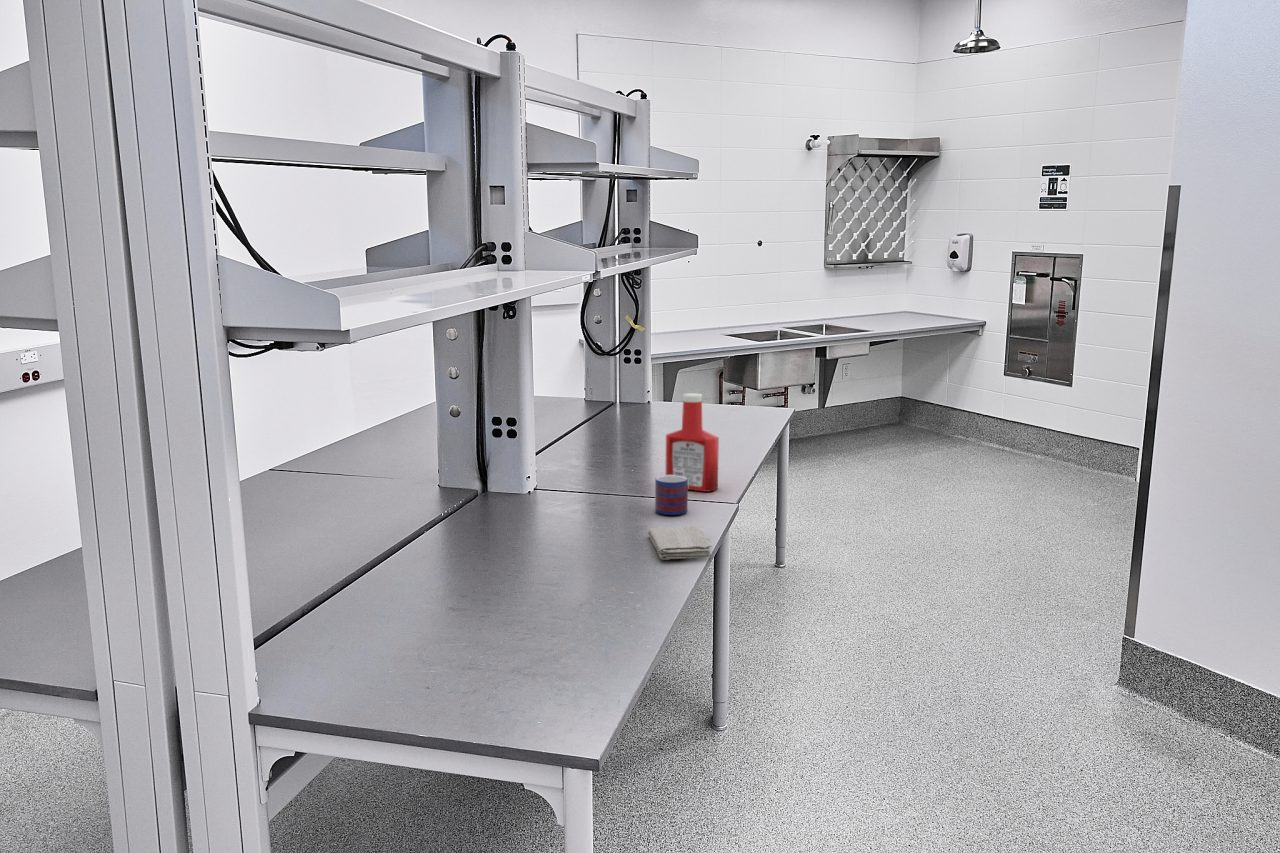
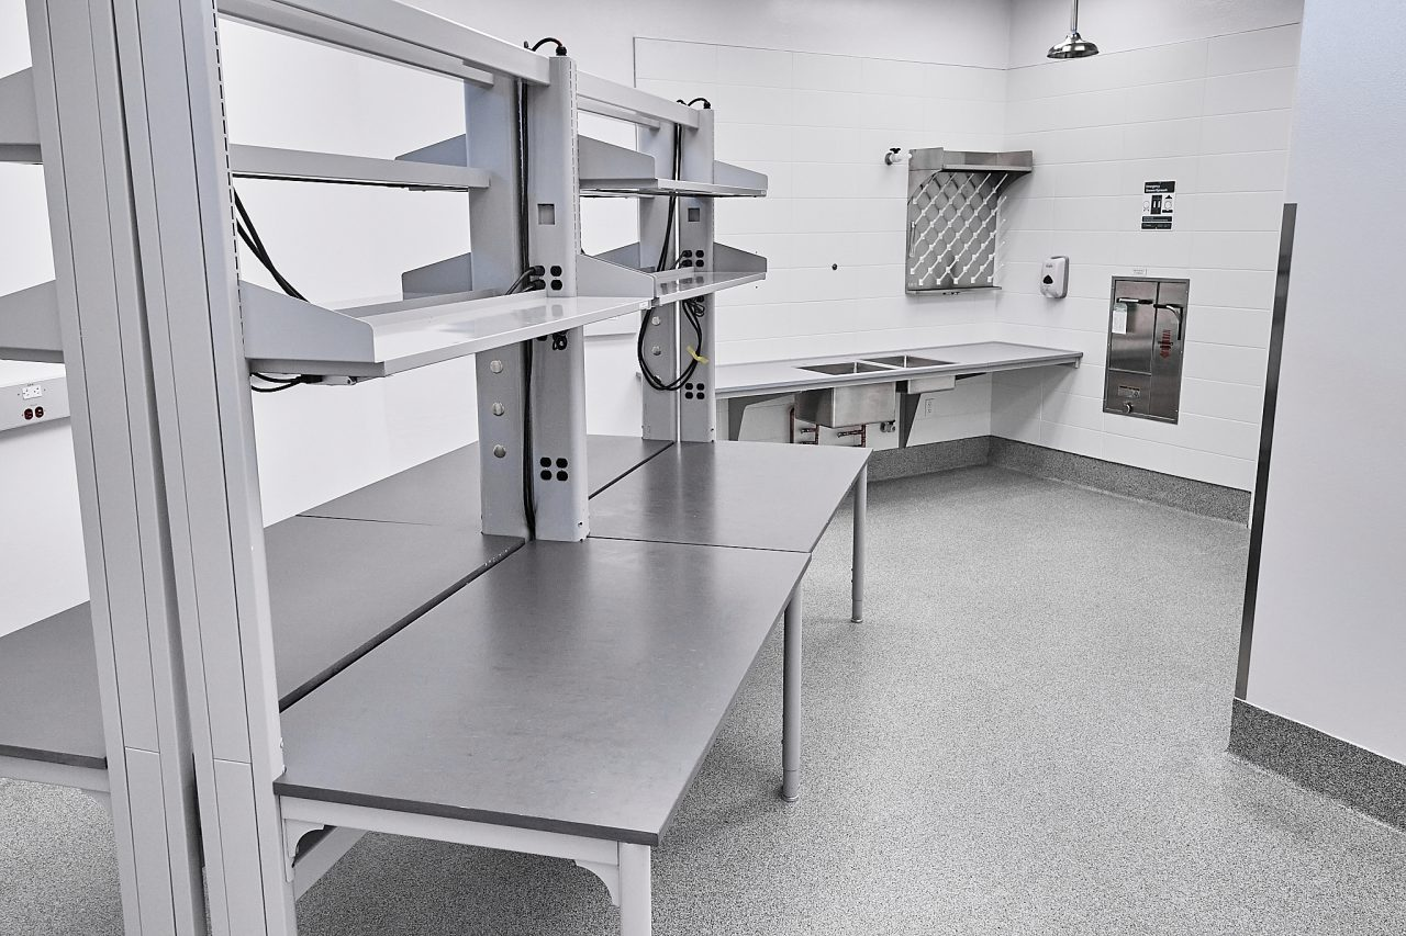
- soap bottle (692, 441)
- mug (669, 492)
- washcloth (679, 541)
